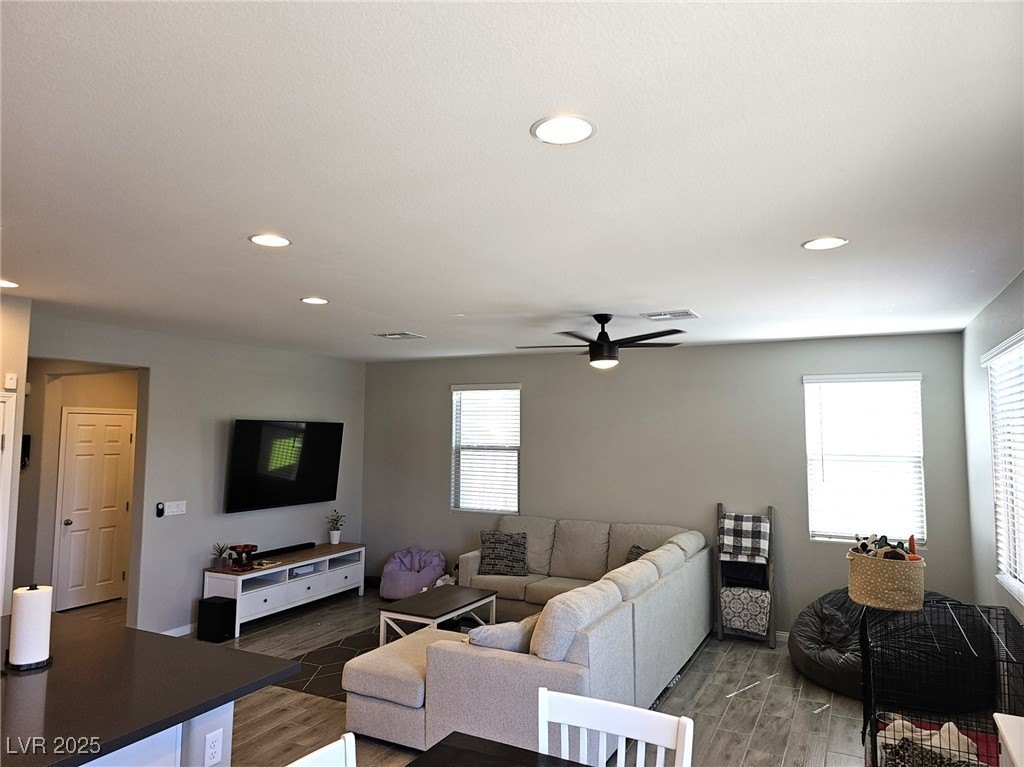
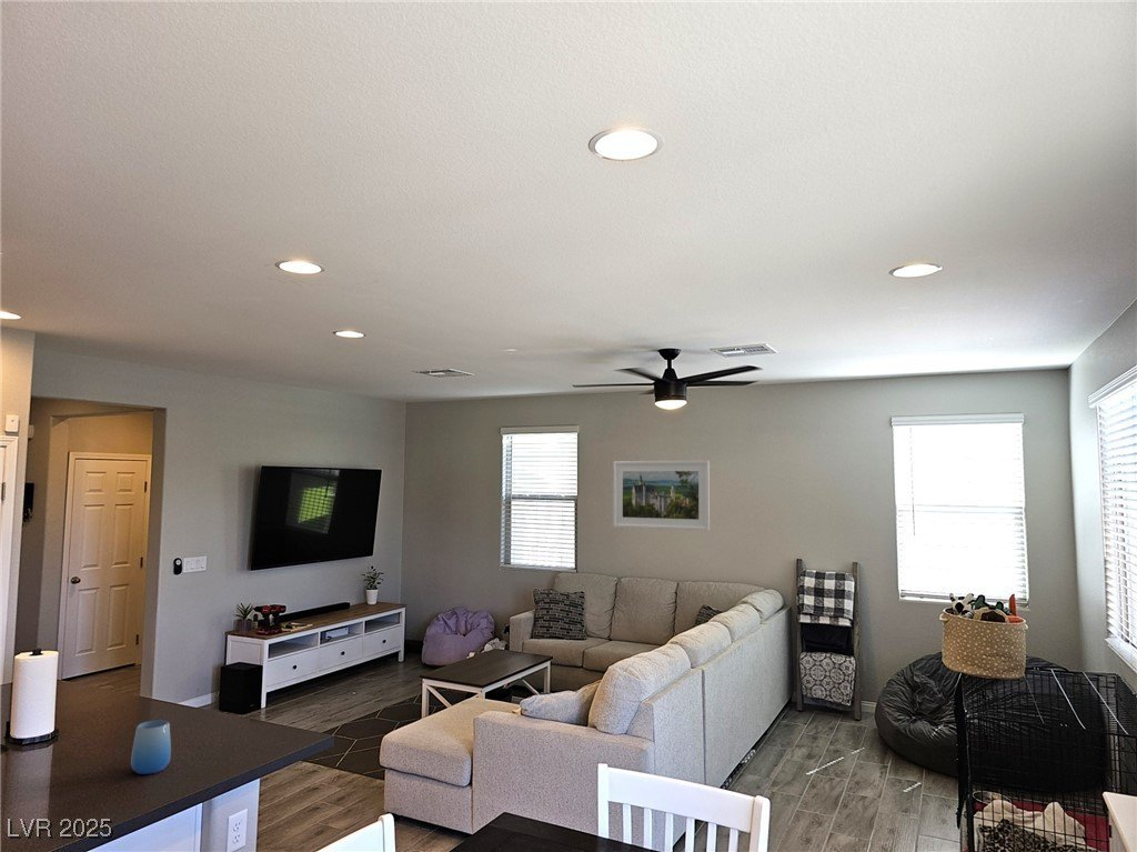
+ cup (151, 746)
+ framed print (660, 494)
